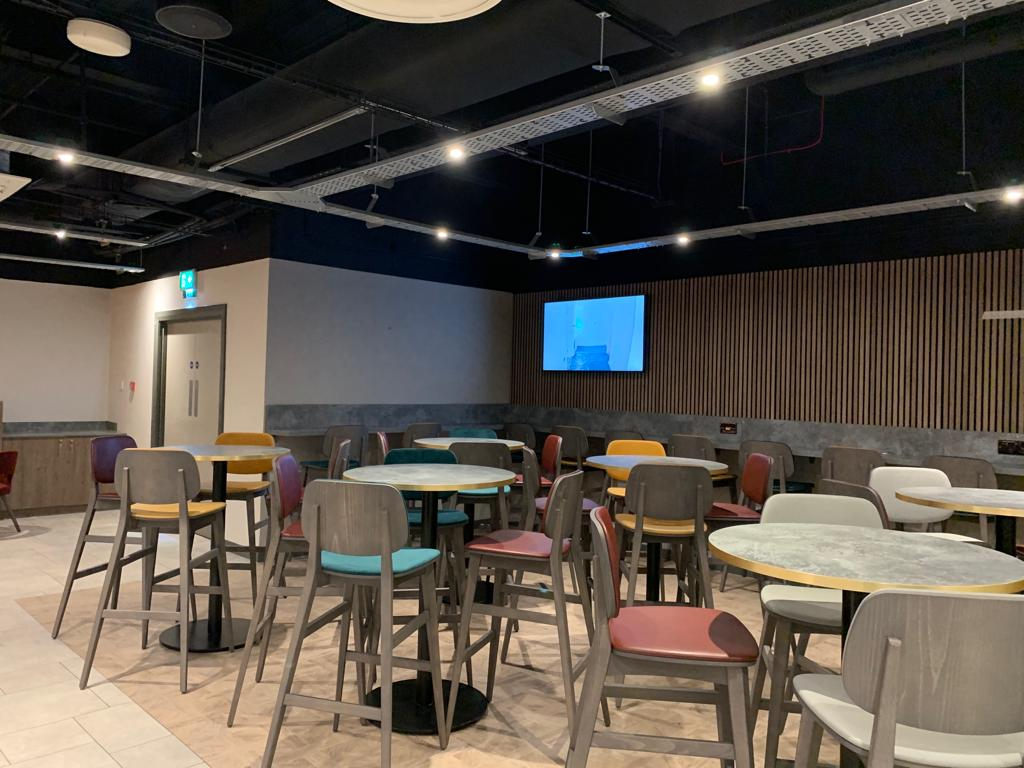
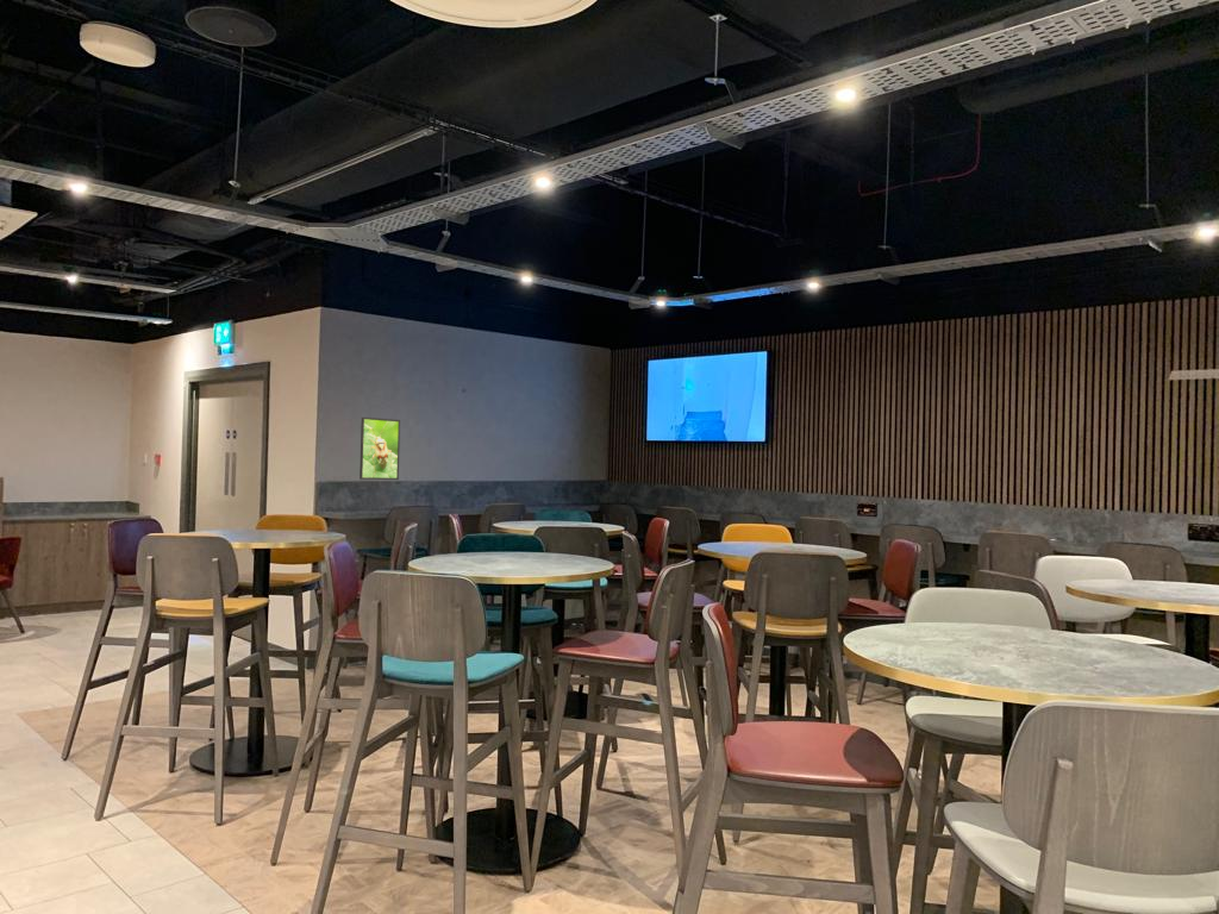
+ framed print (380, 449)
